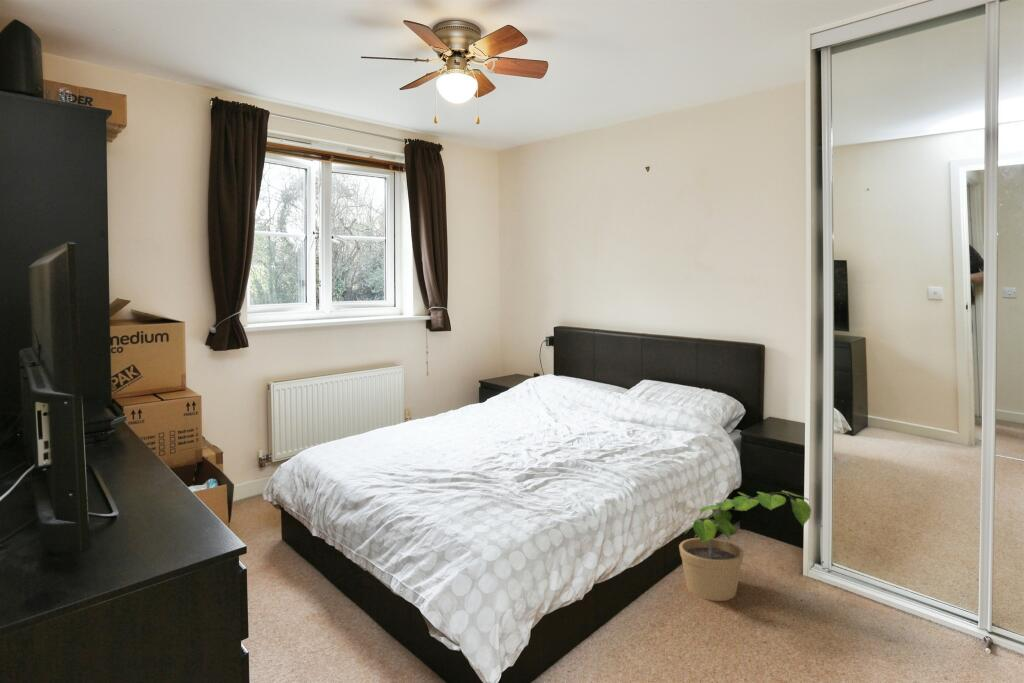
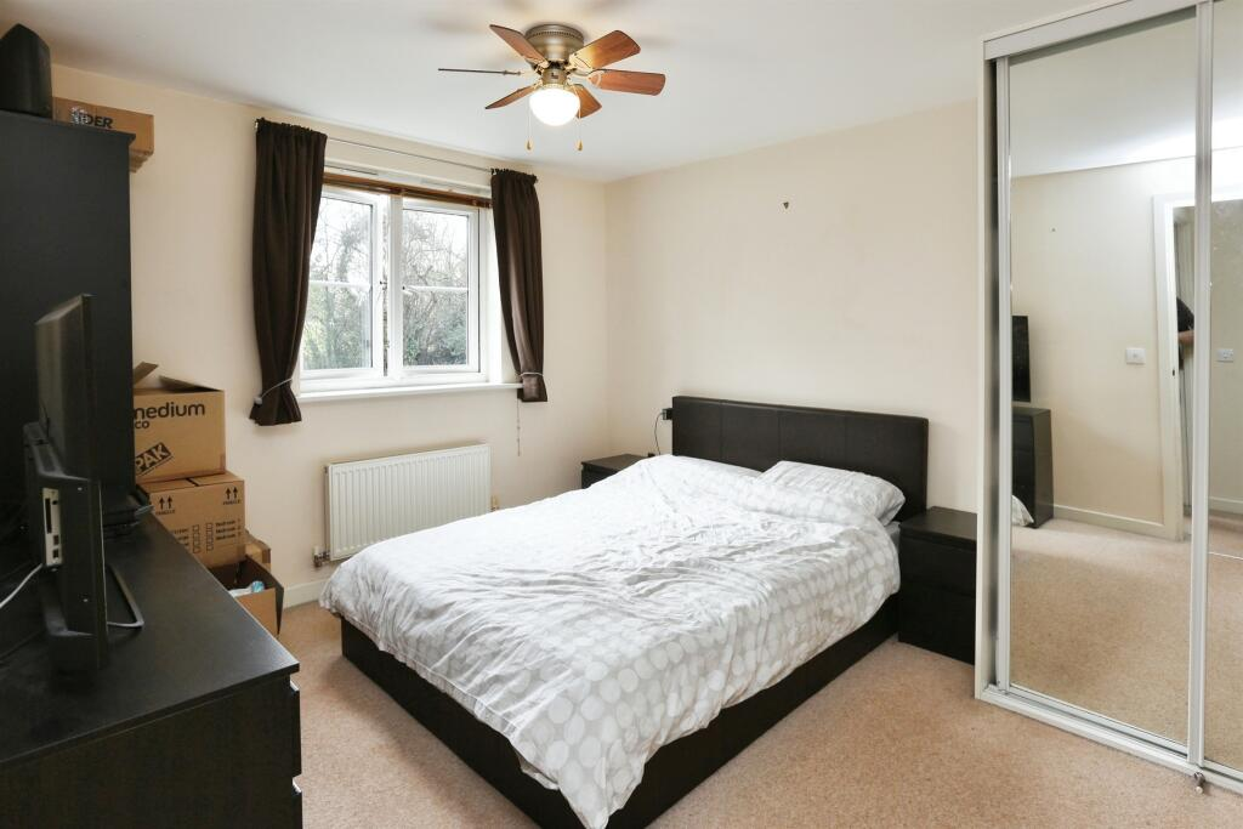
- potted plant (738, 546)
